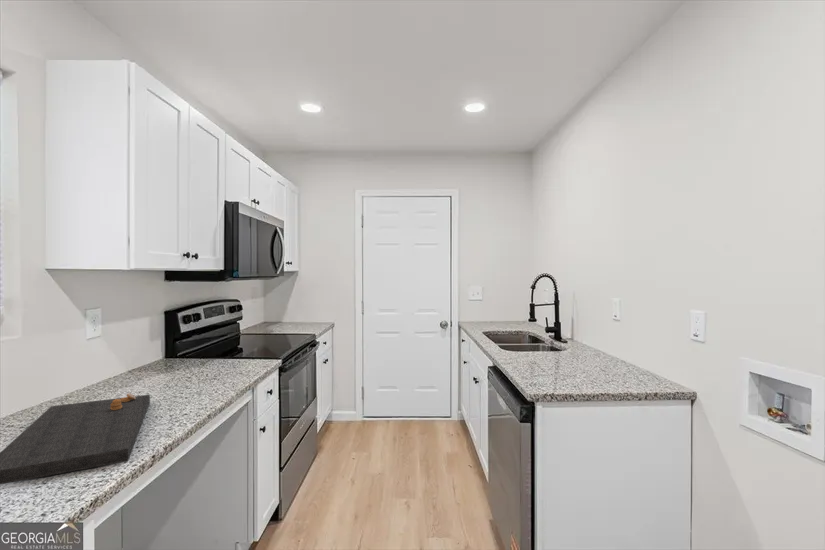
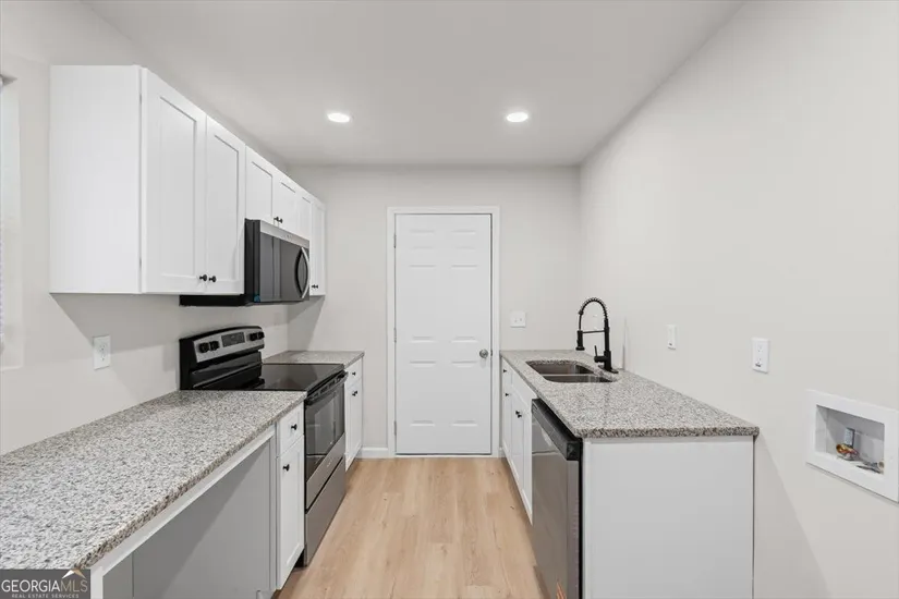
- cutting board (84, 424)
